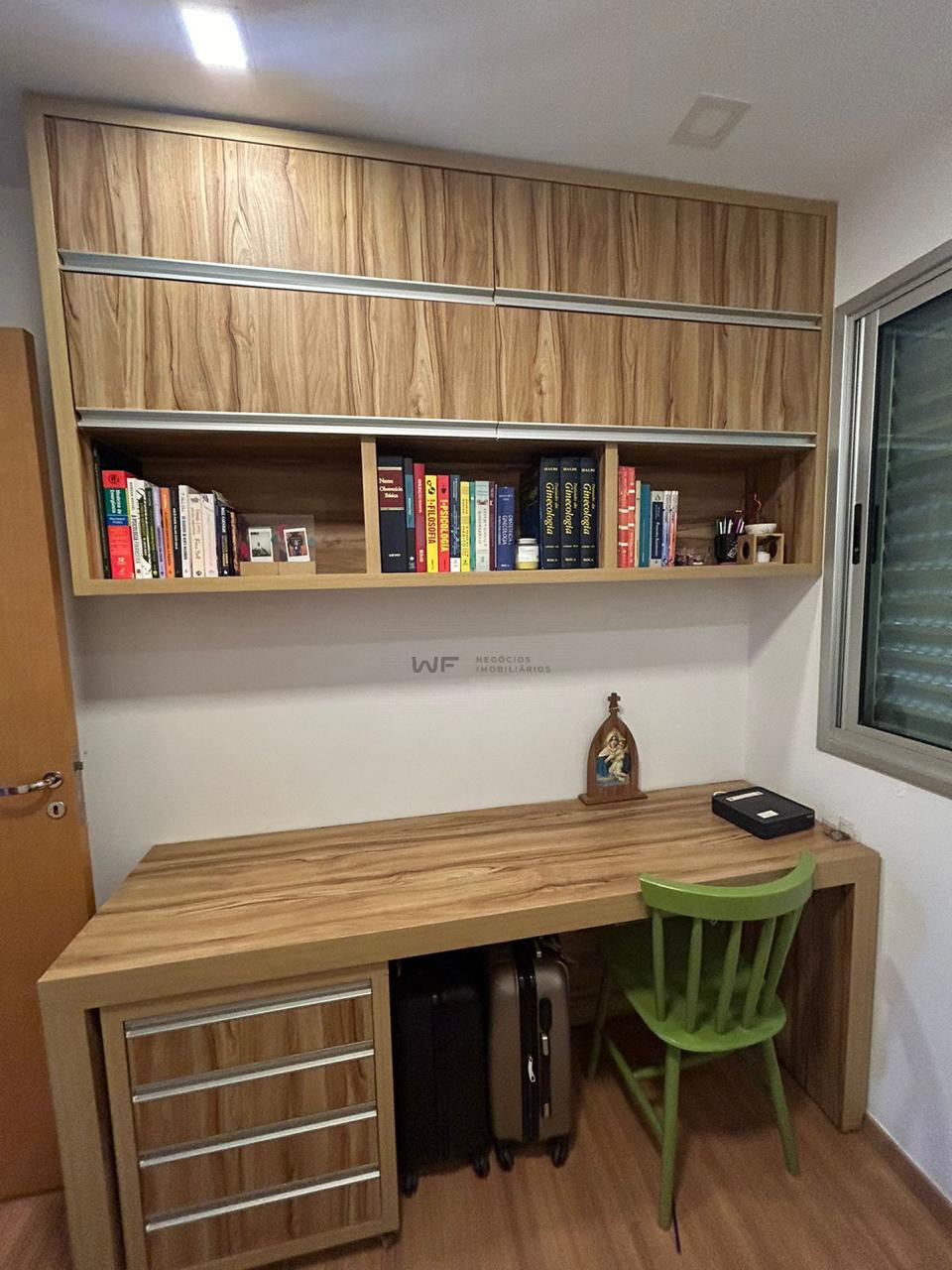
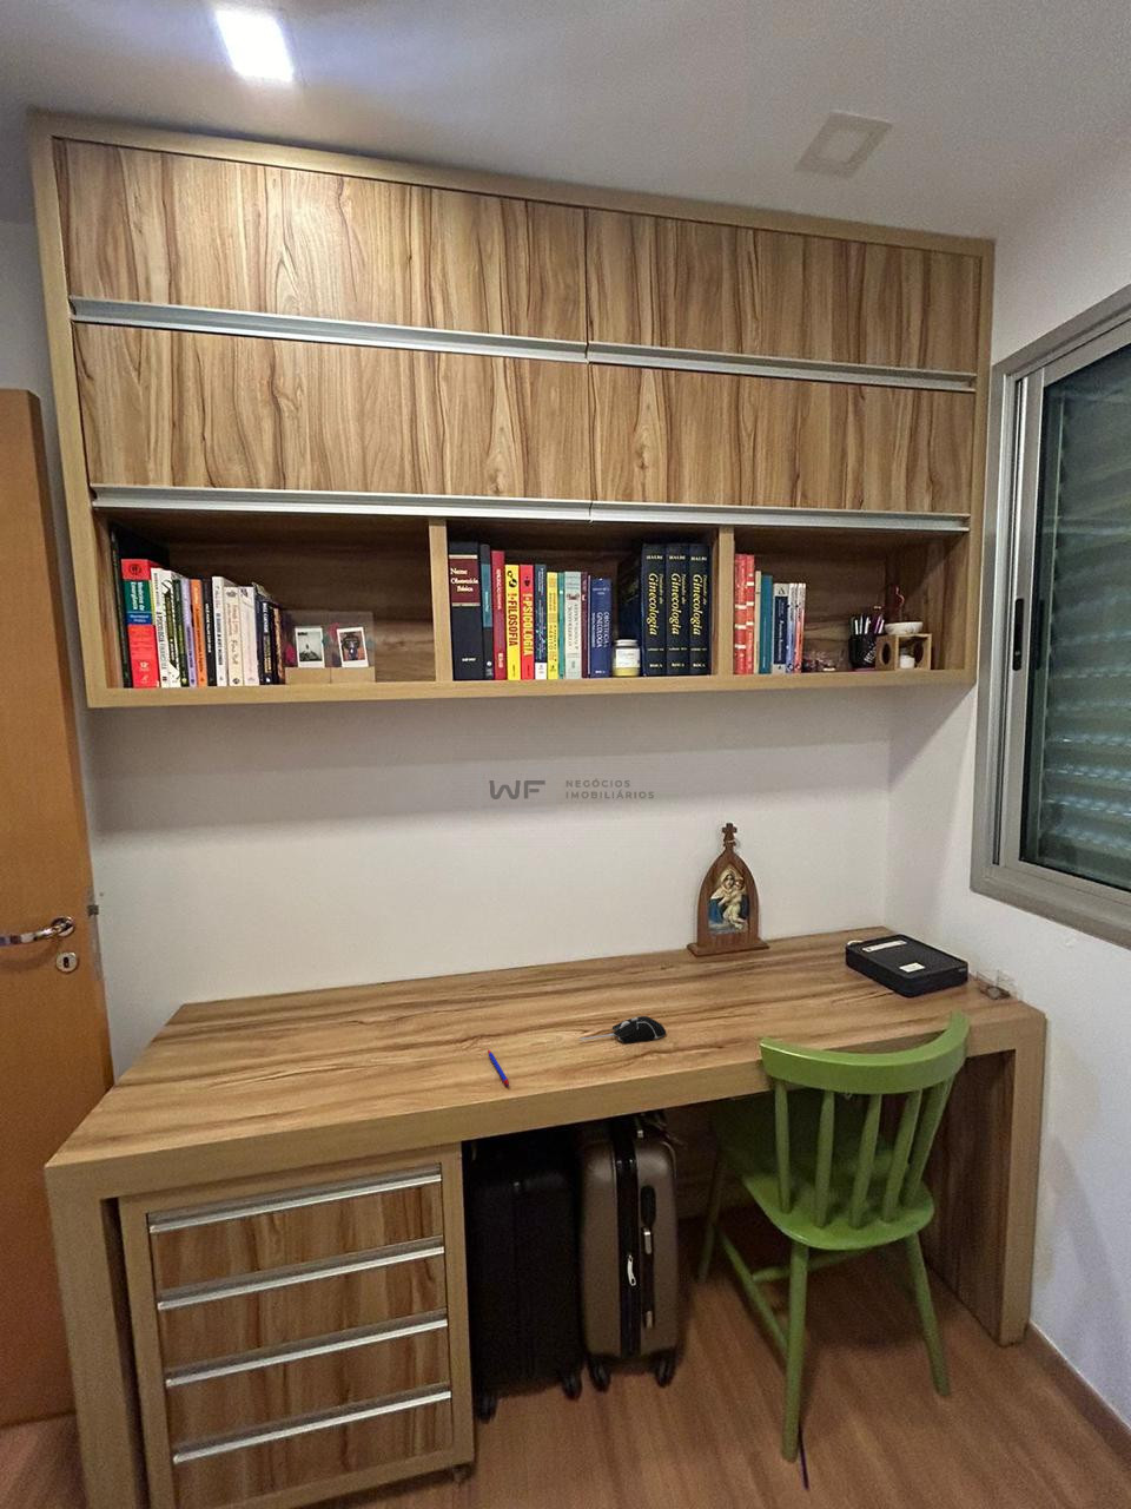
+ pen (497, 1066)
+ computer mouse (623, 1028)
